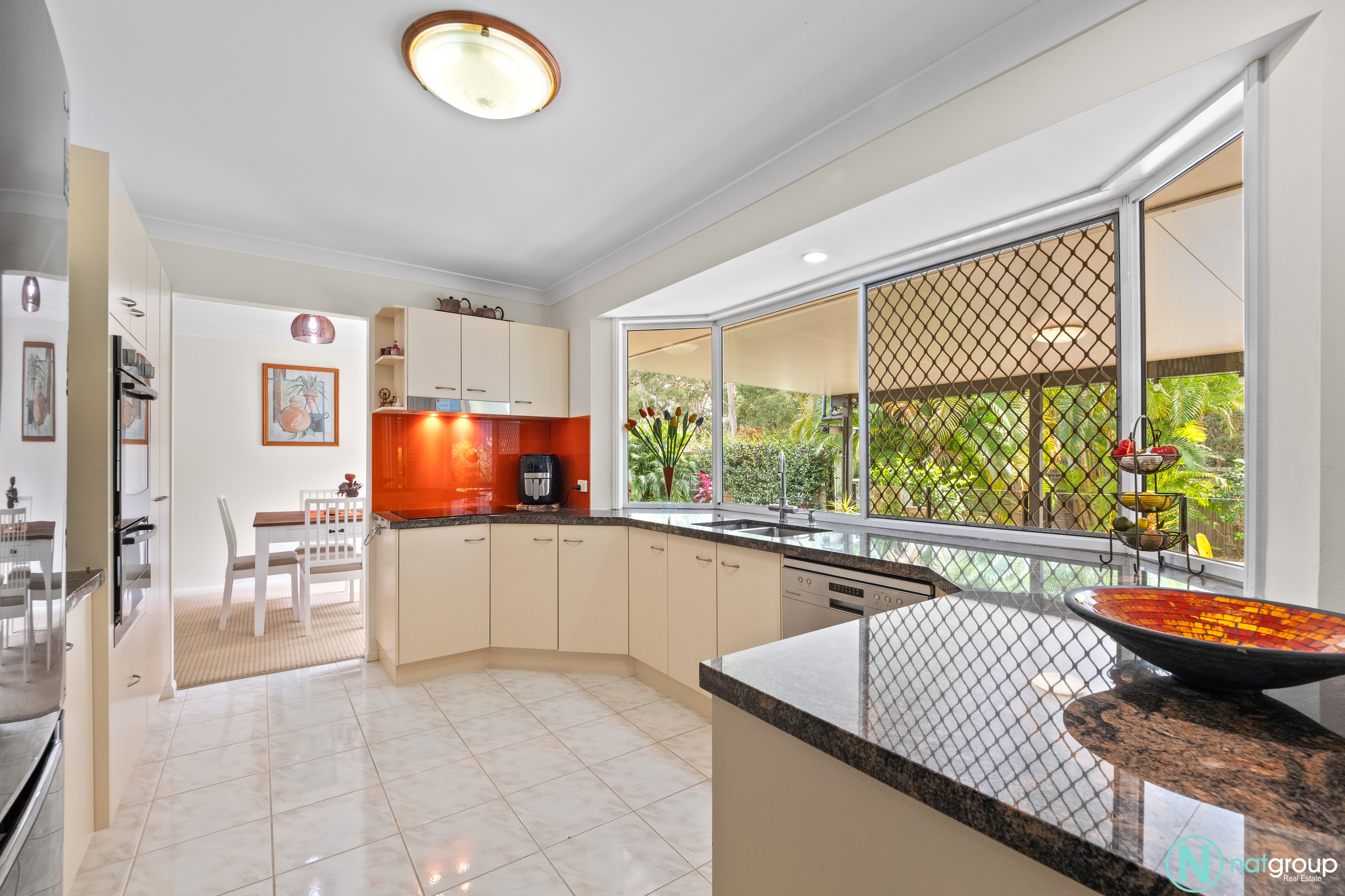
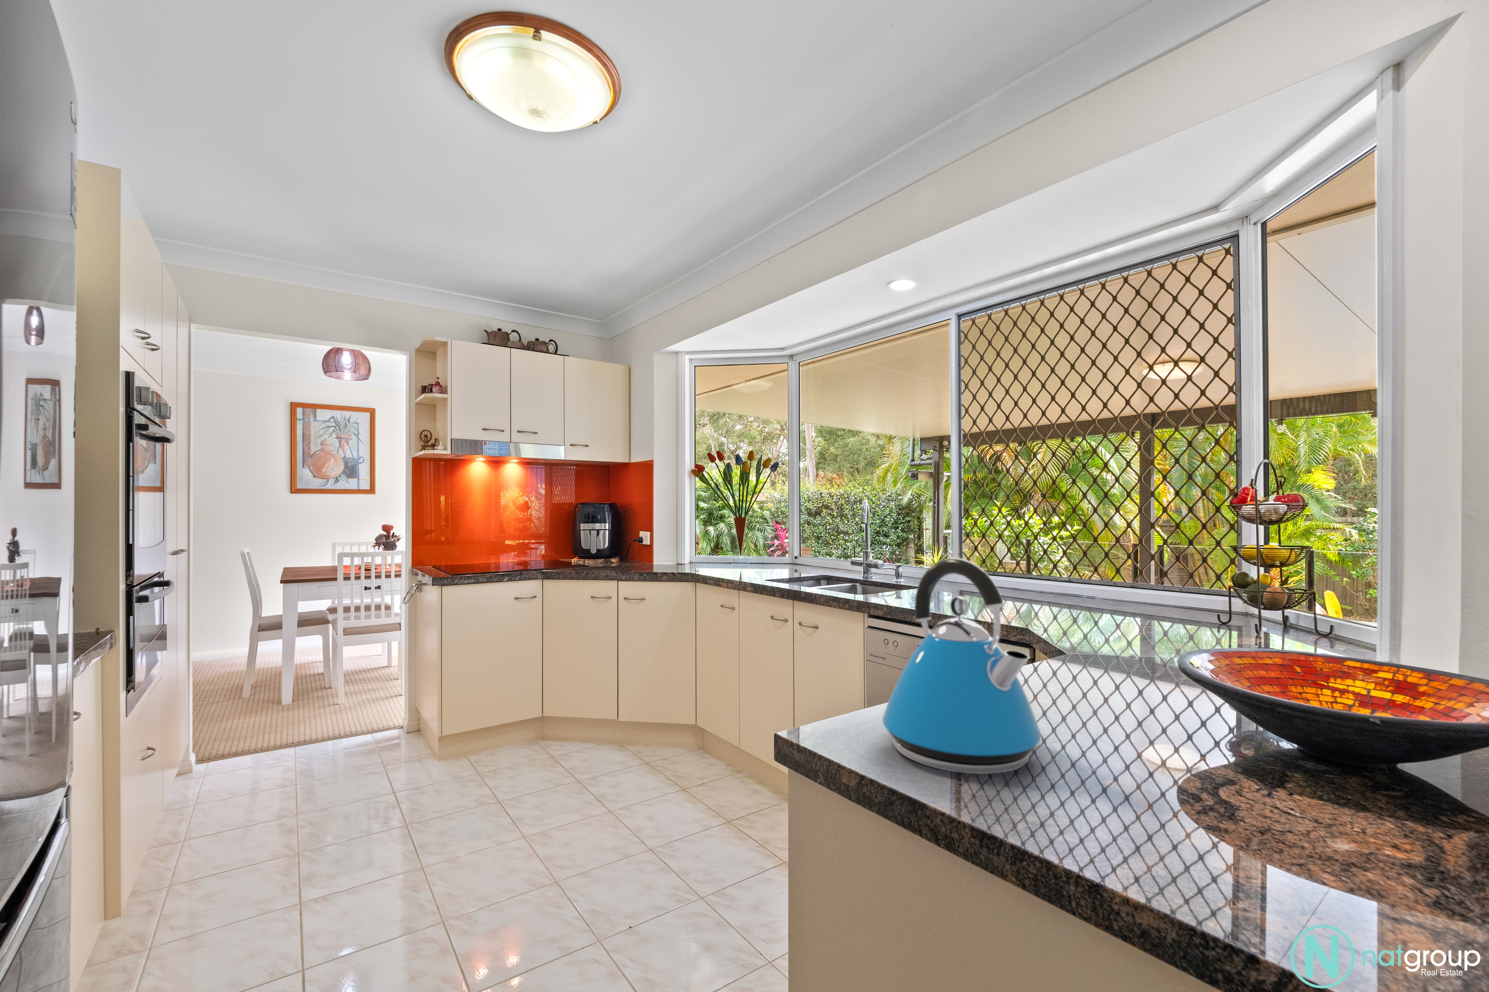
+ kettle (955, 652)
